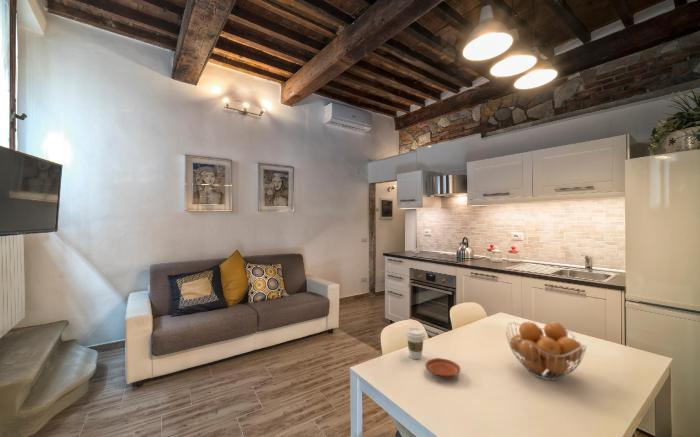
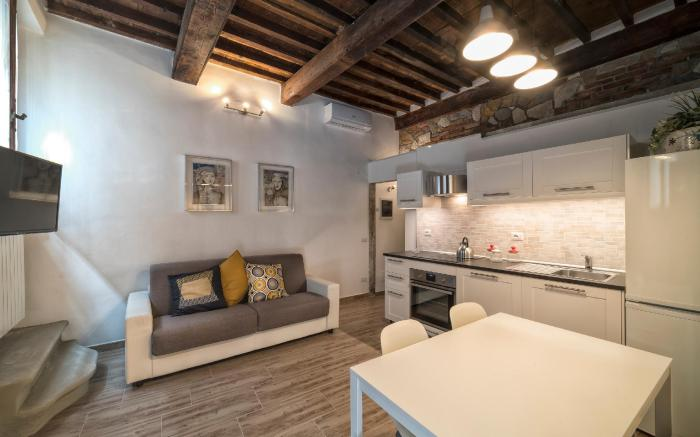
- plate (442, 369)
- fruit basket (543, 347)
- coffee cup (415, 343)
